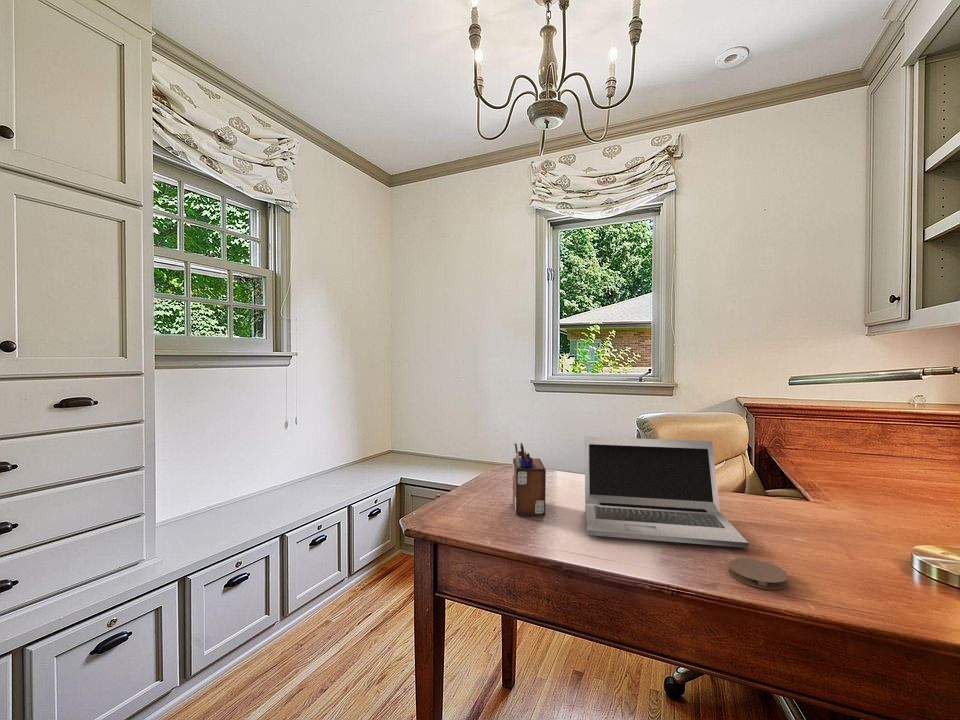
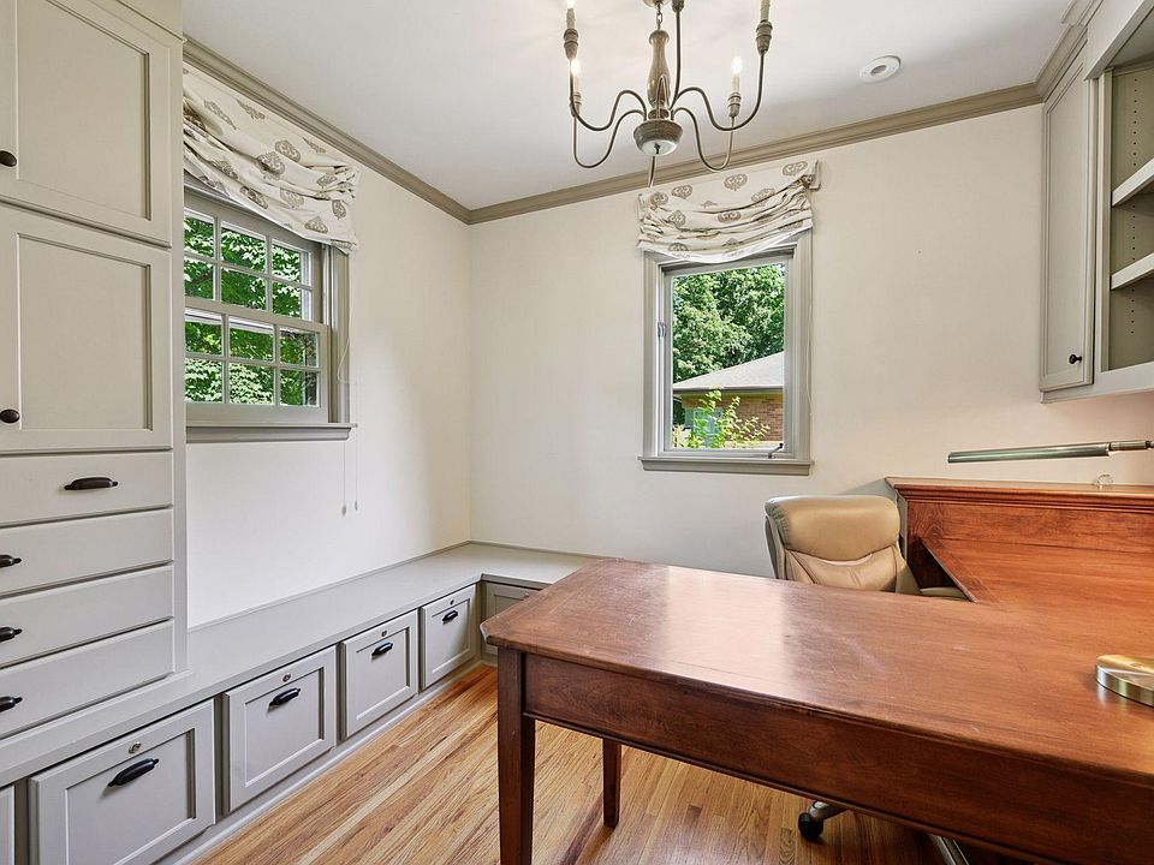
- coaster (757, 572)
- laptop (654, 484)
- desk organizer (528, 477)
